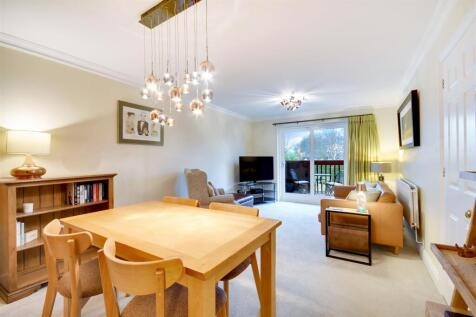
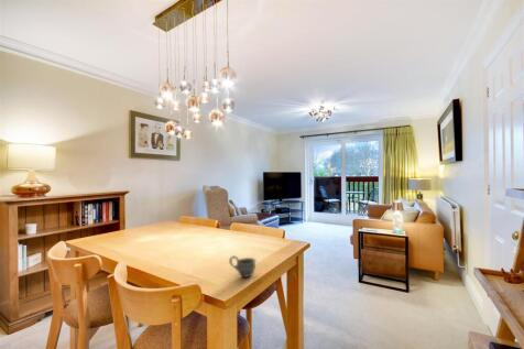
+ cup (243, 264)
